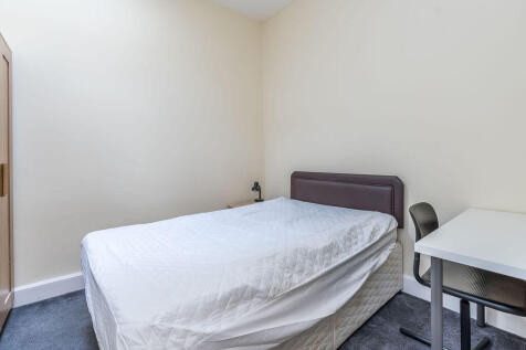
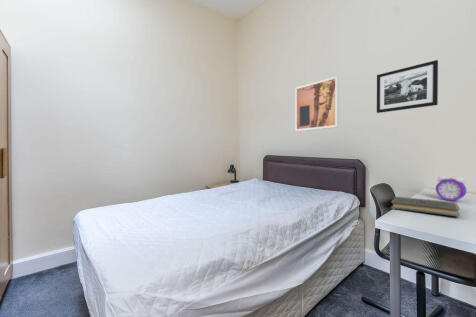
+ wall art (315, 106)
+ picture frame (404, 88)
+ book (423, 205)
+ alarm clock (450, 188)
